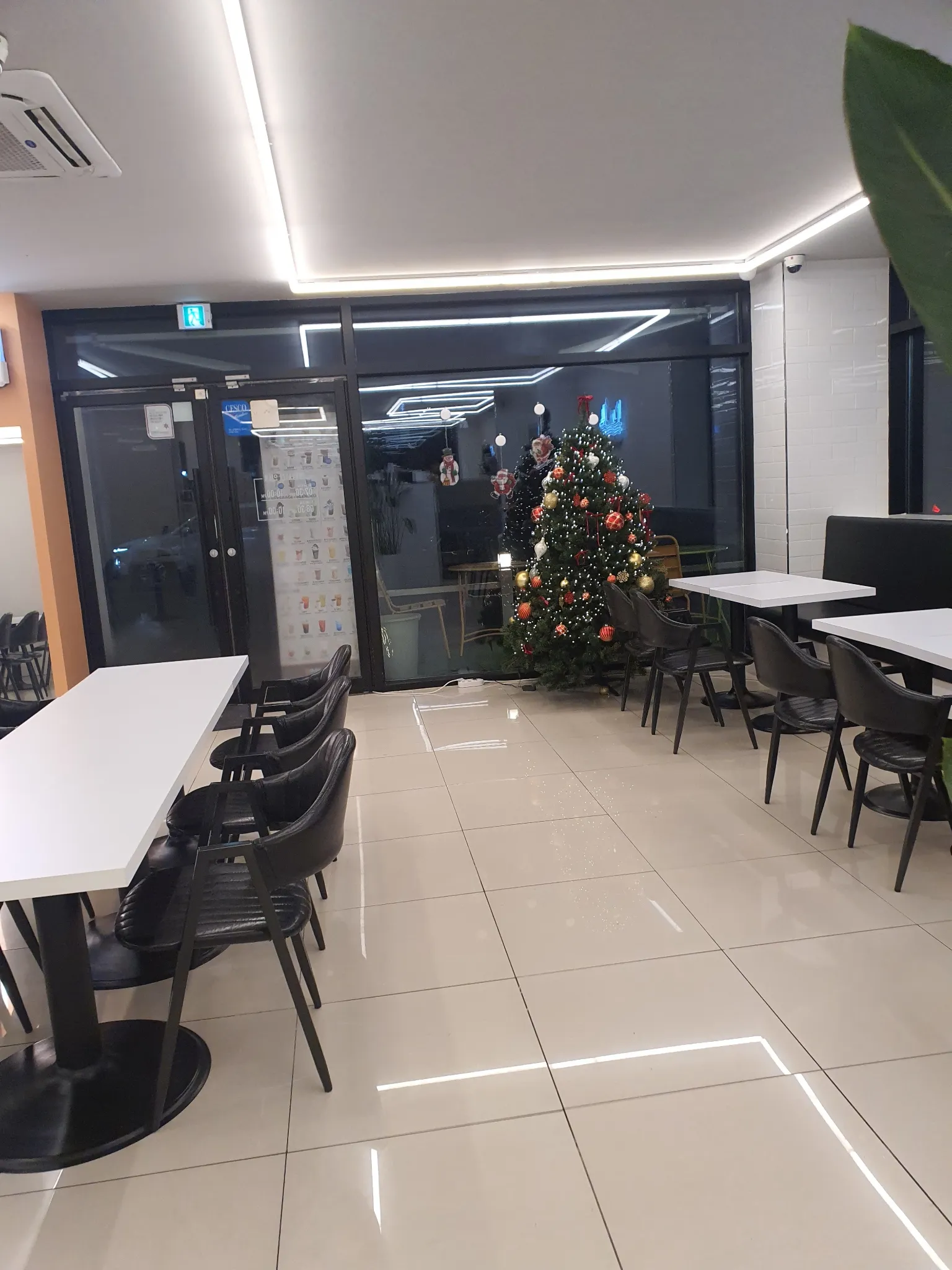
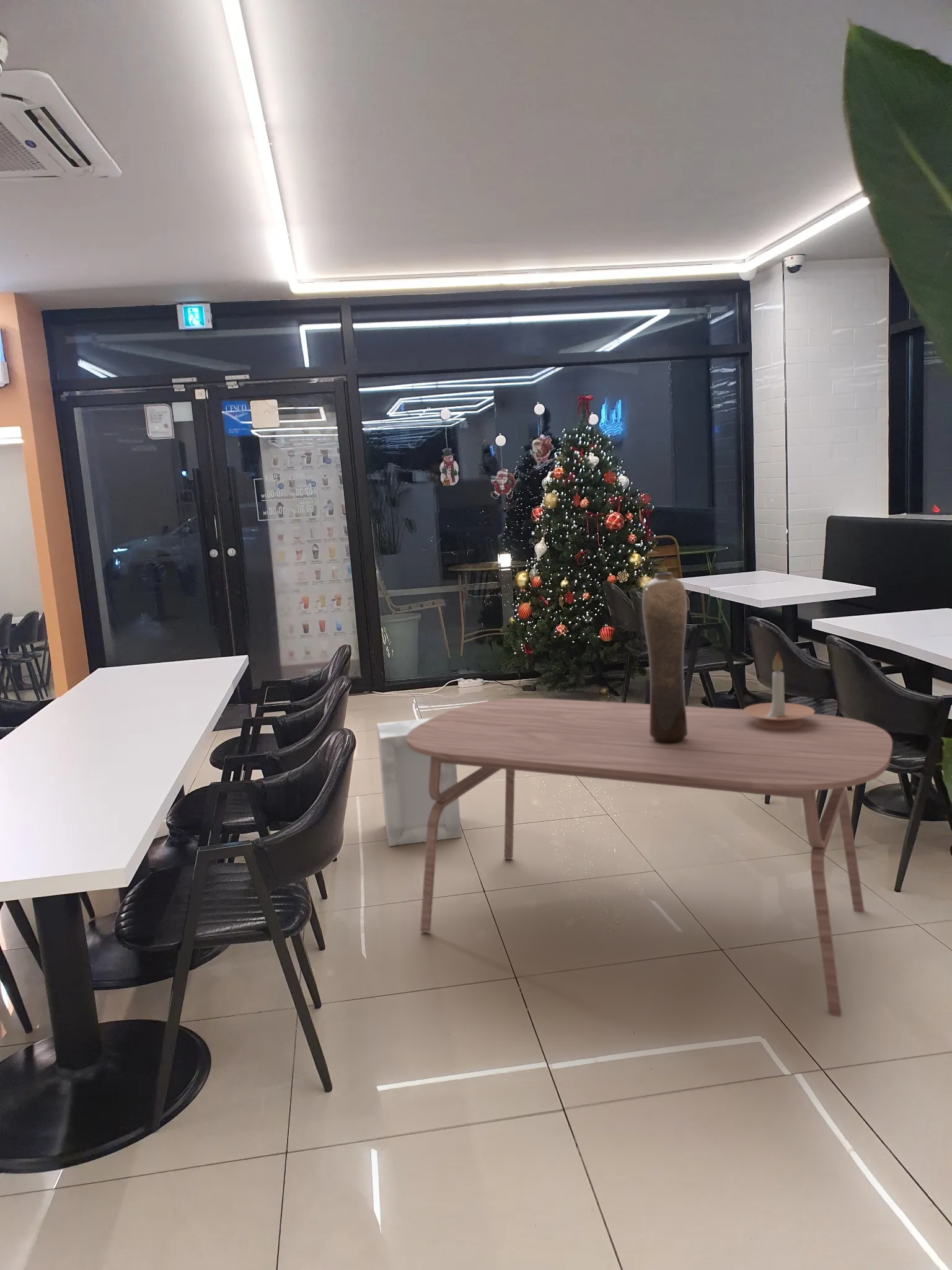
+ dining table (643, 783)
+ vase (666, 657)
+ candle holder (778, 686)
+ trash can (418, 779)
